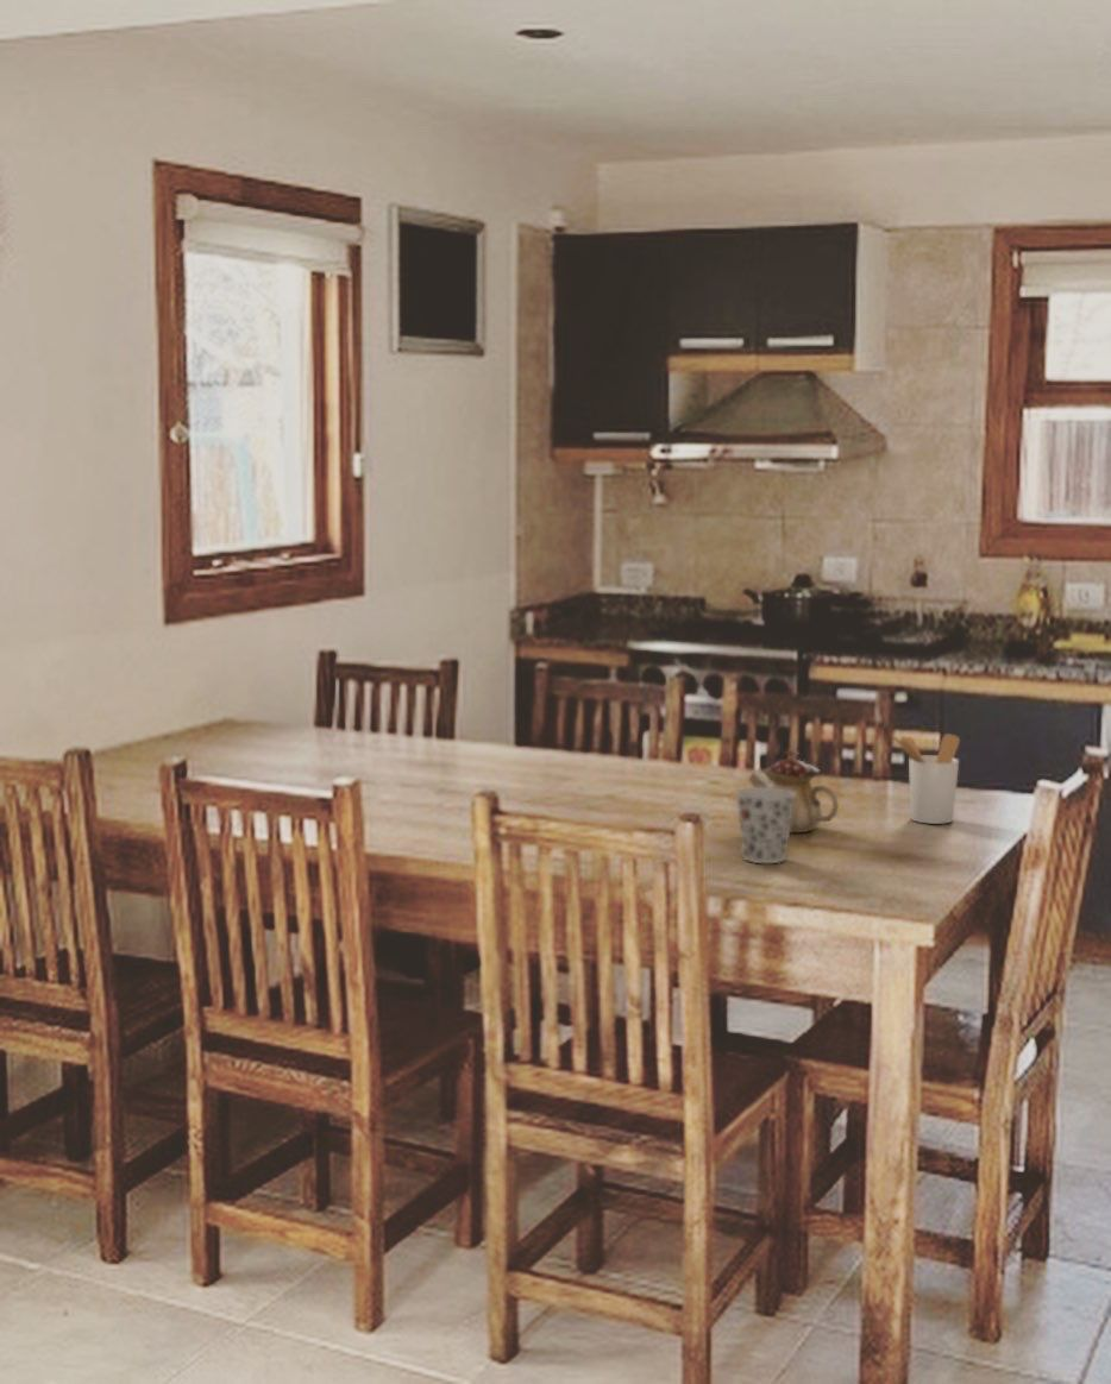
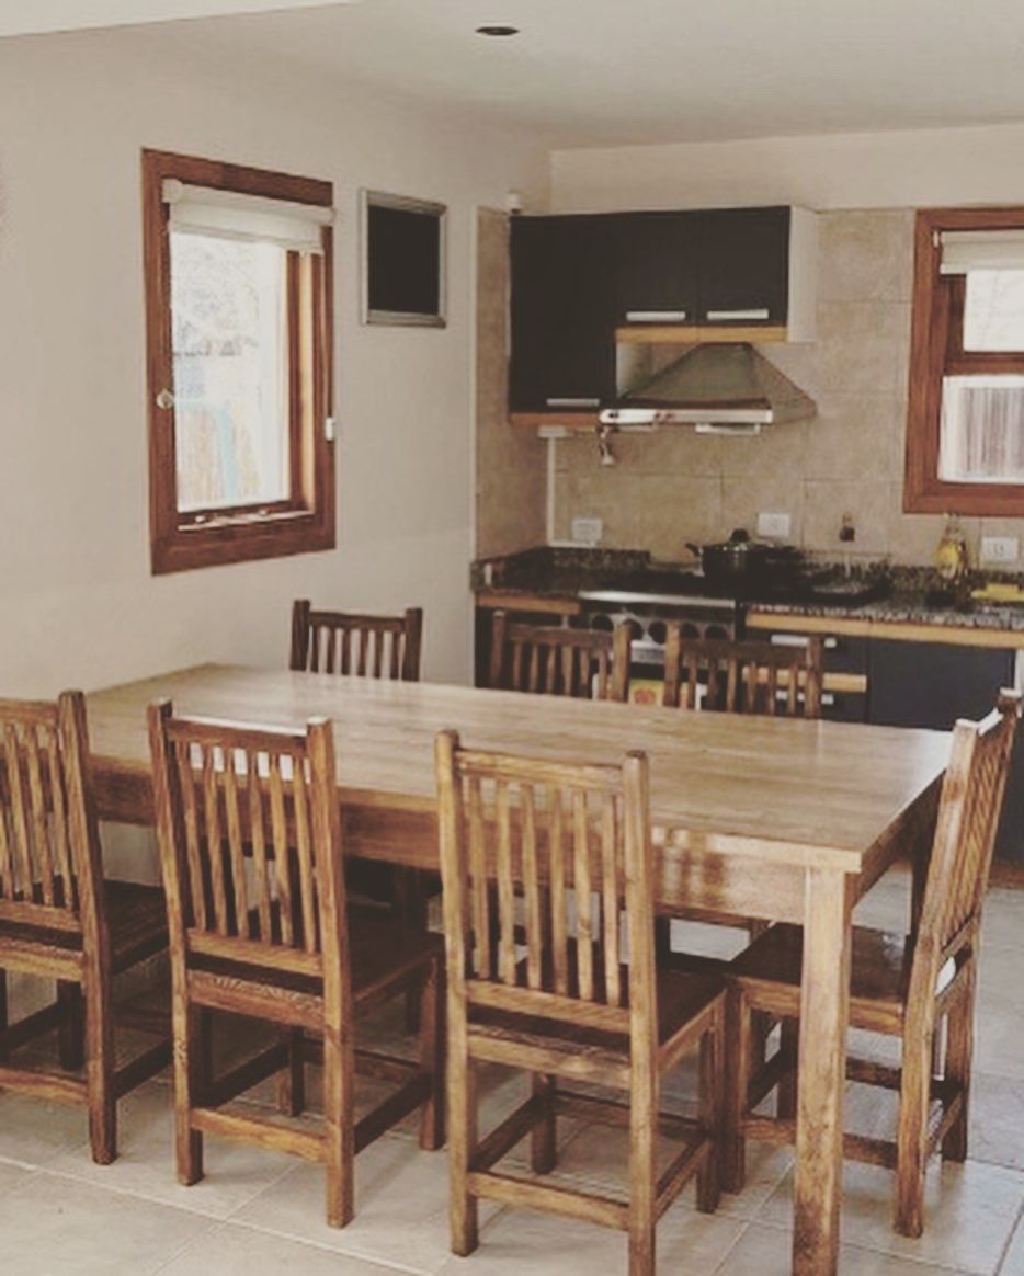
- teapot (793, 788)
- cup (765, 825)
- utensil holder (922, 775)
